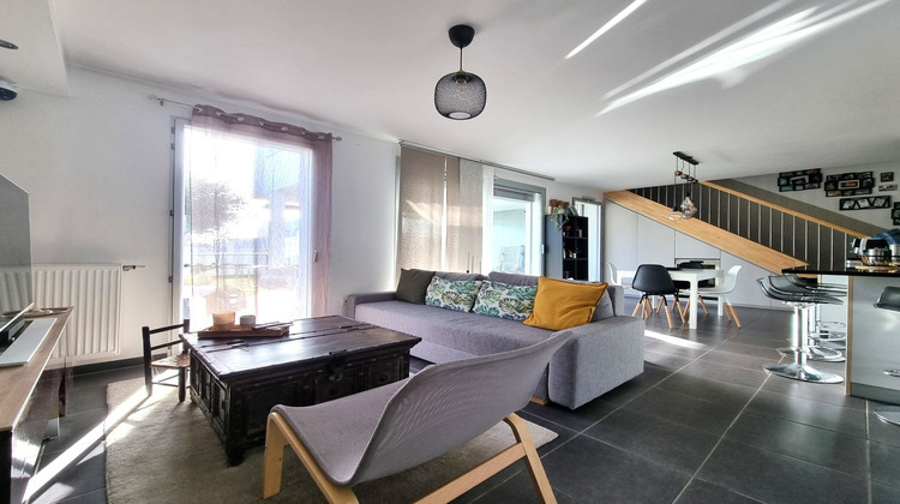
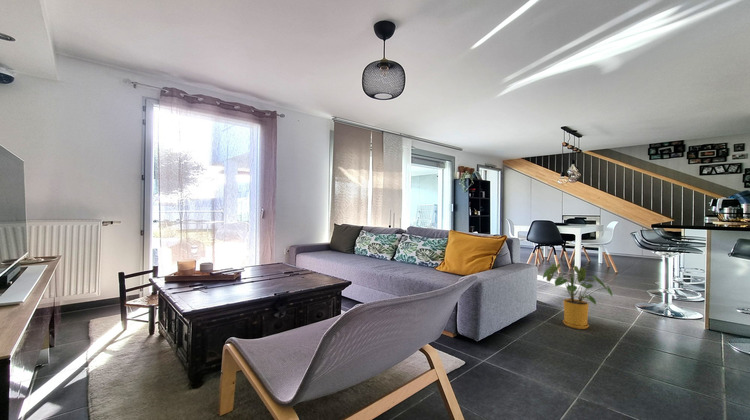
+ house plant (573, 295)
